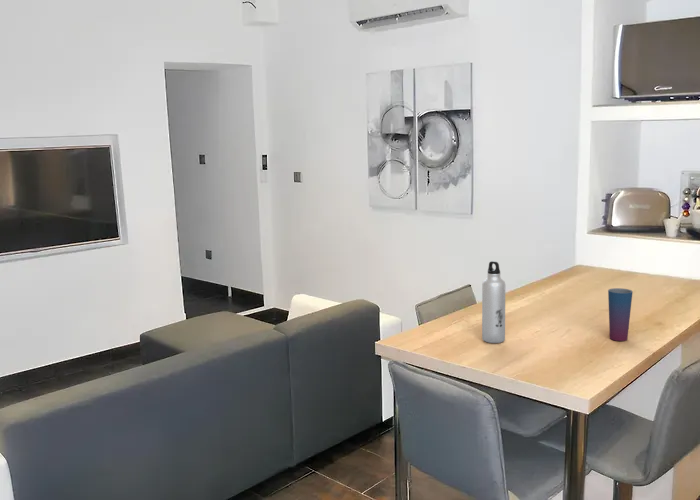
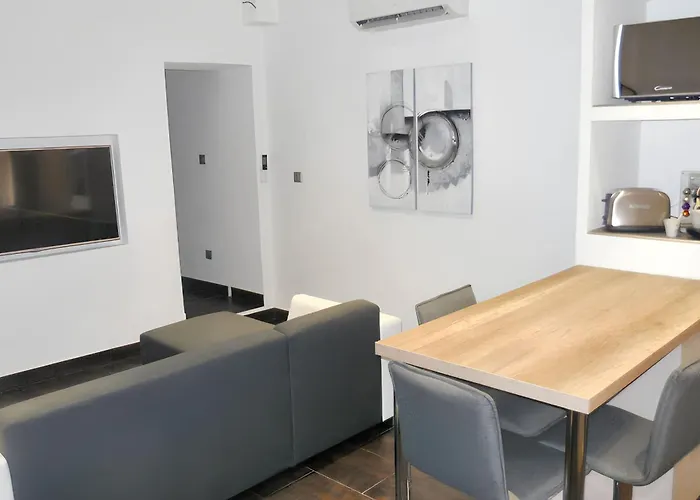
- cup (619, 314)
- water bottle (493, 301)
